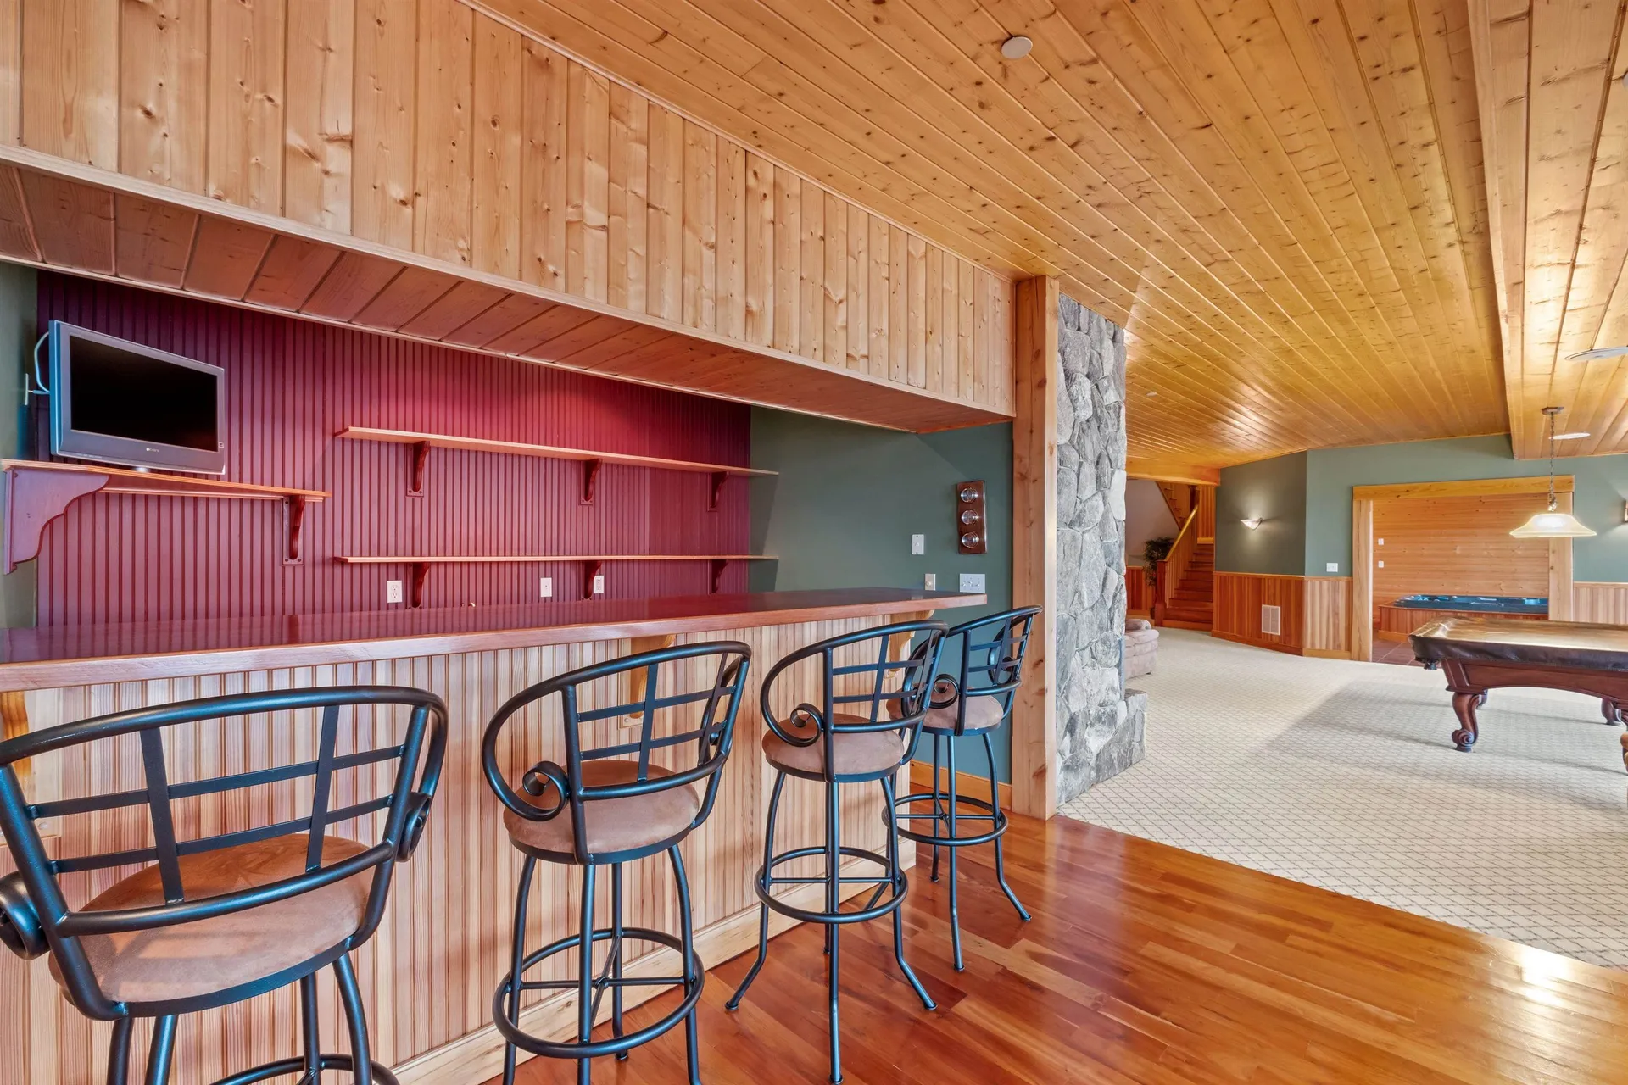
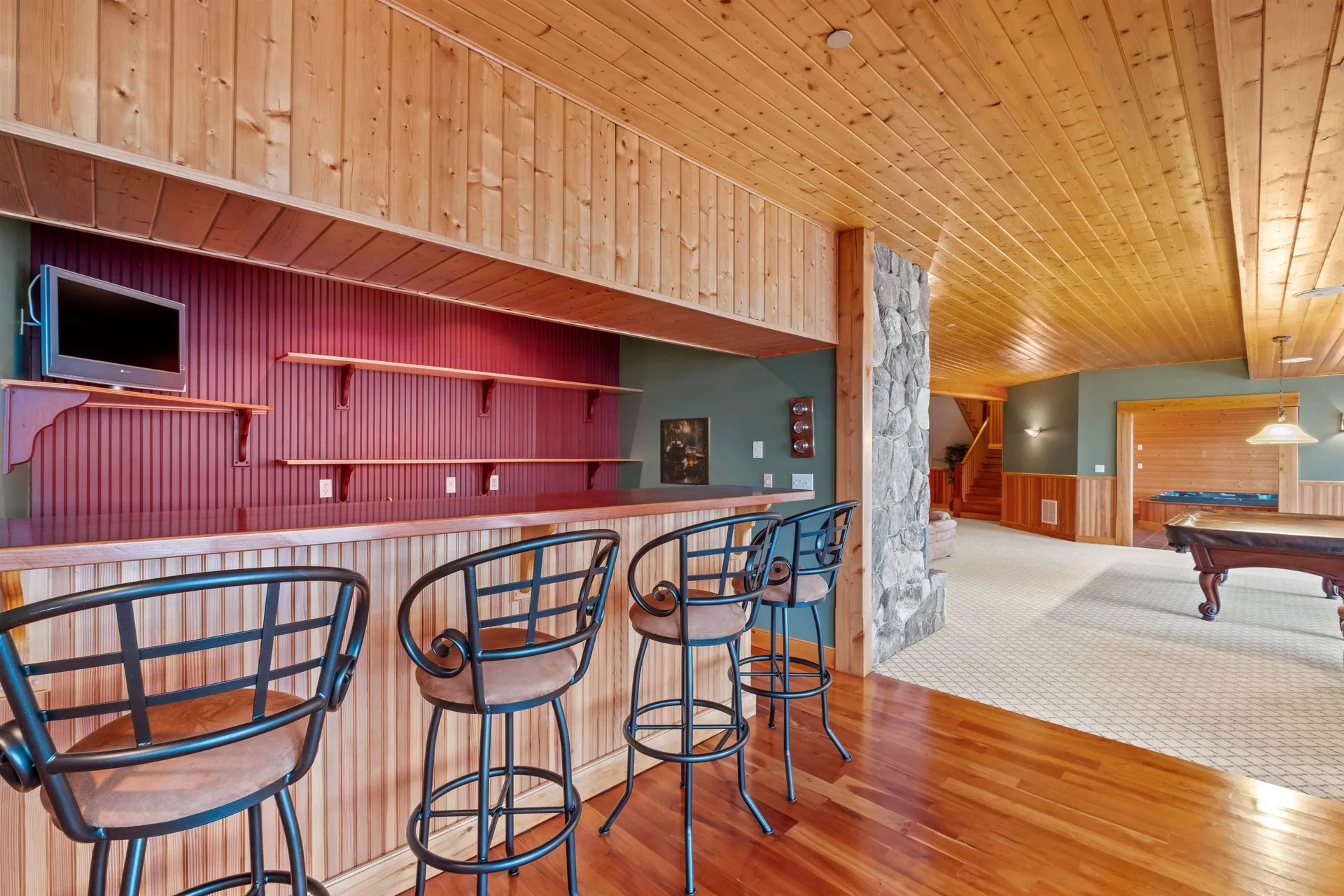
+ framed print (684, 451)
